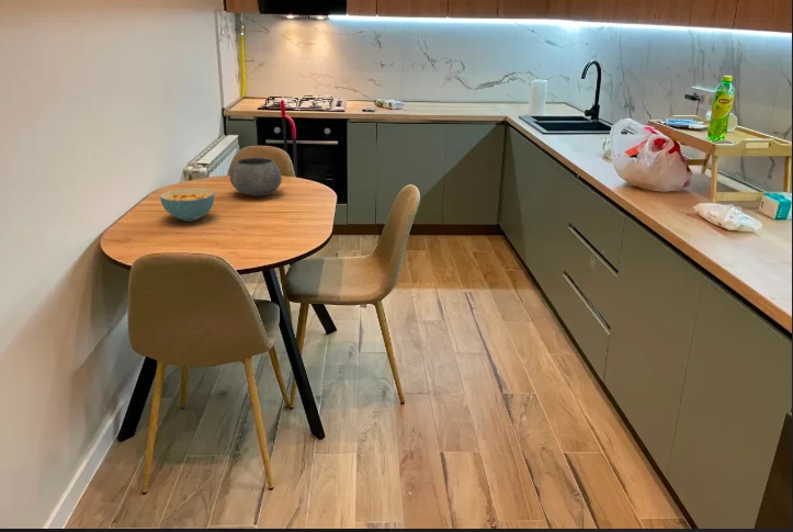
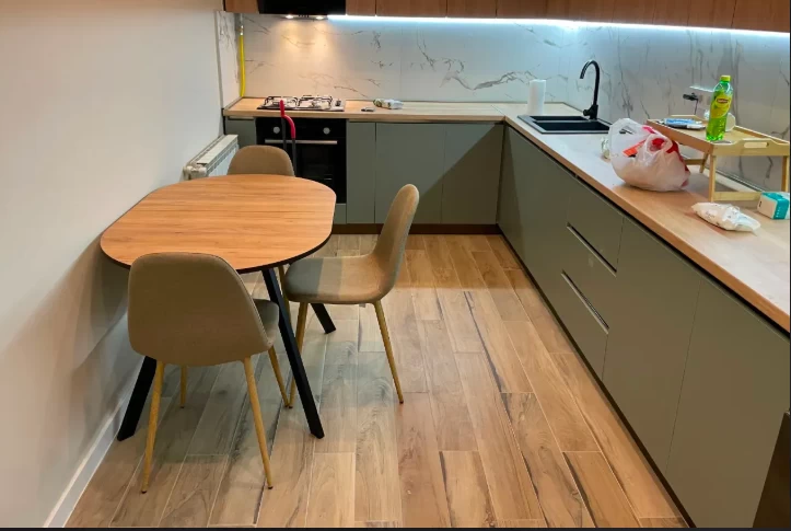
- cereal bowl (189, 206)
- bowl (256, 177)
